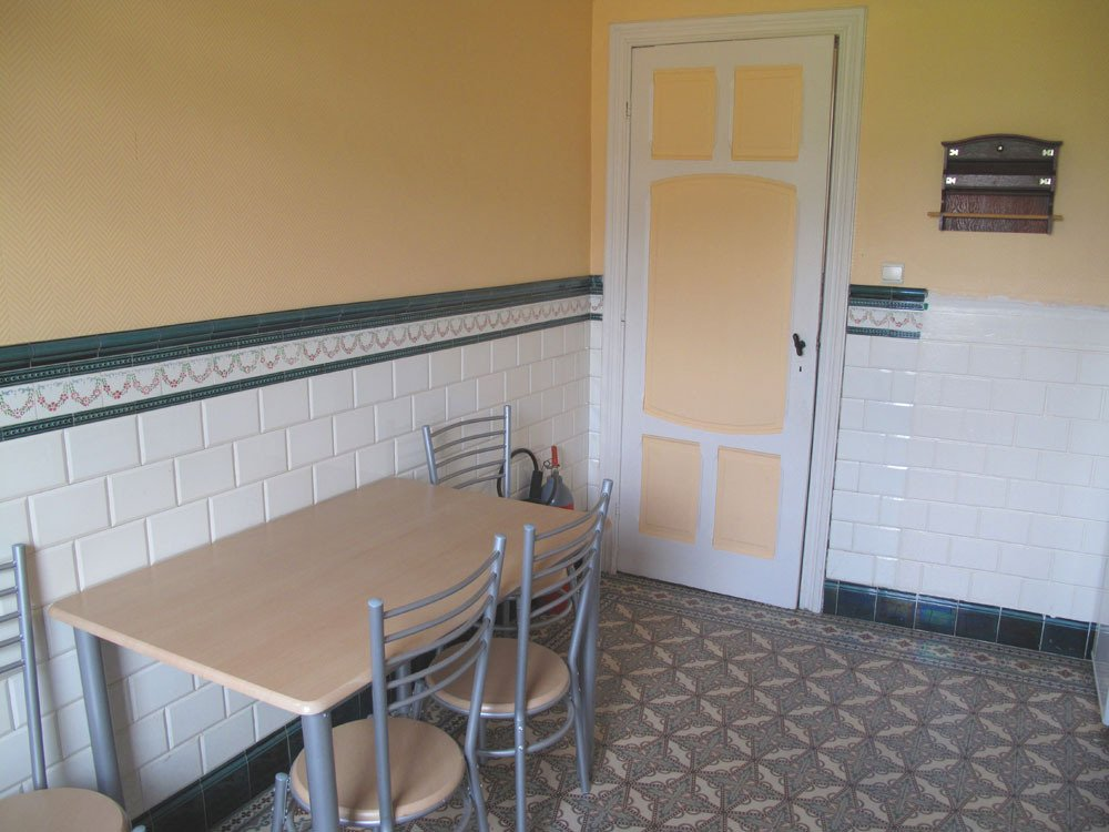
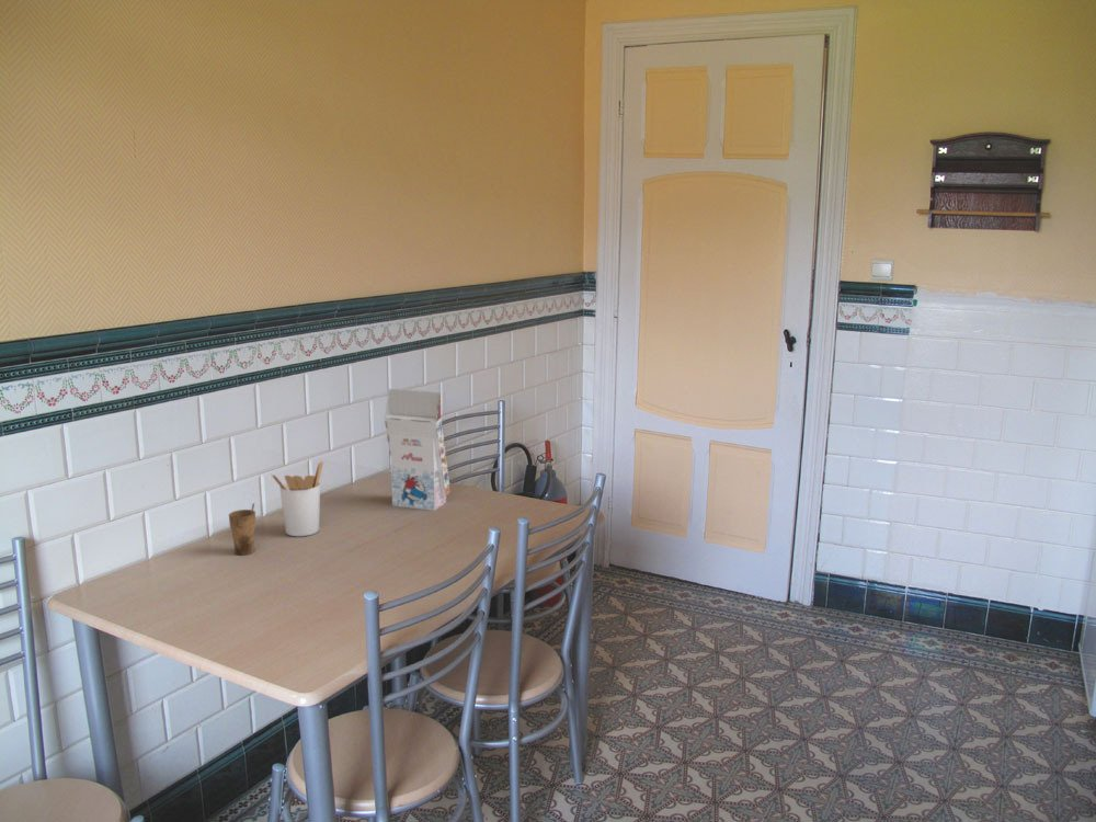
+ utensil holder (300, 499)
+ gift box (418, 447)
+ cup (242, 527)
